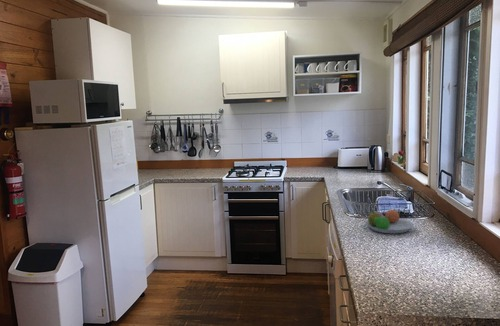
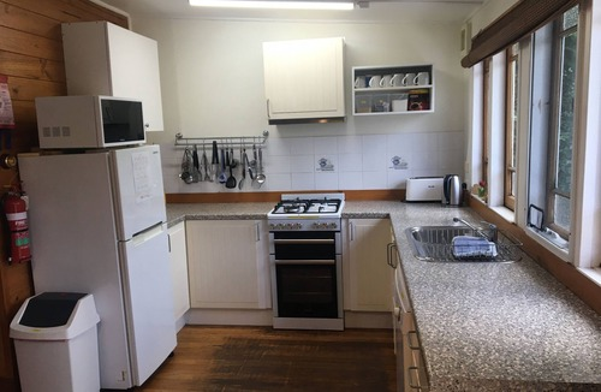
- fruit bowl (387, 219)
